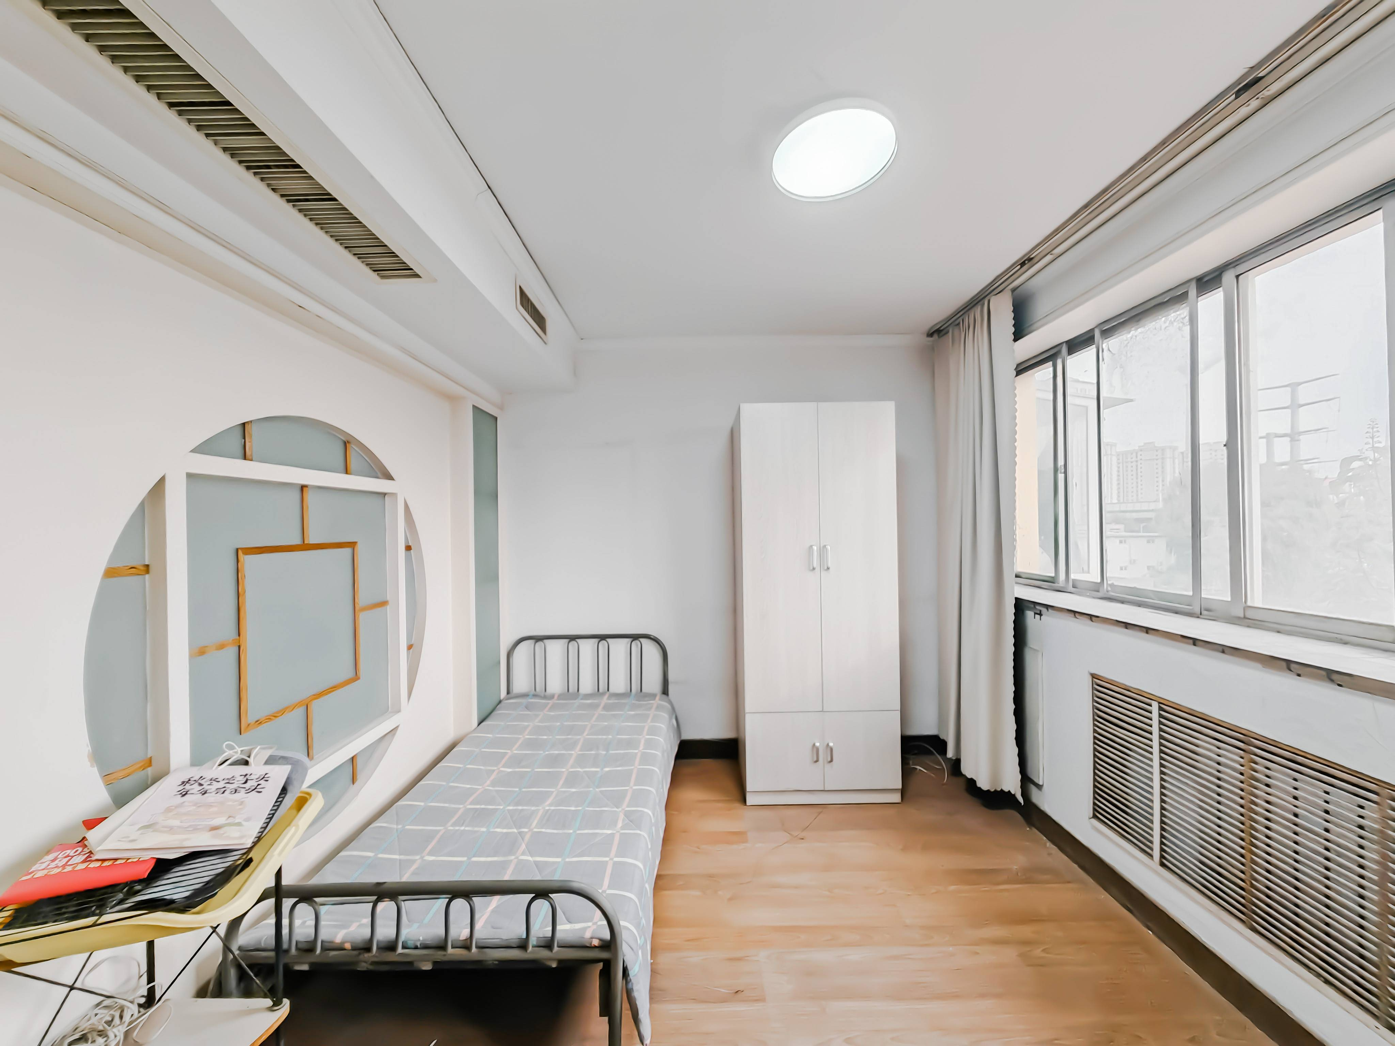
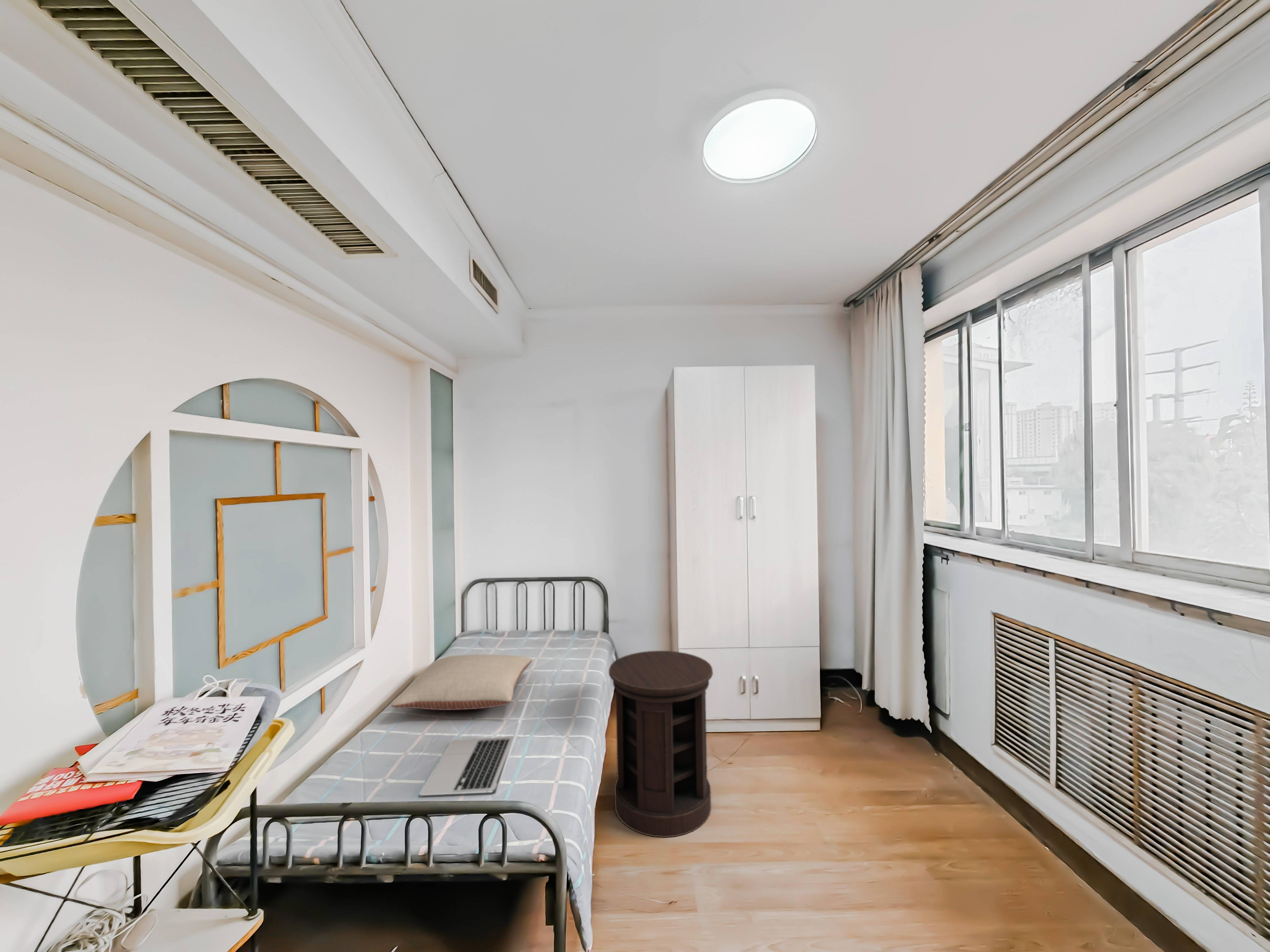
+ laptop (482, 738)
+ pillow (469, 680)
+ side table (661, 736)
